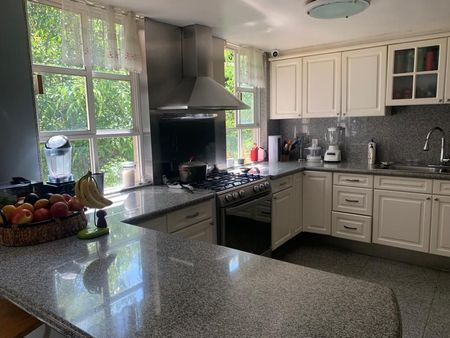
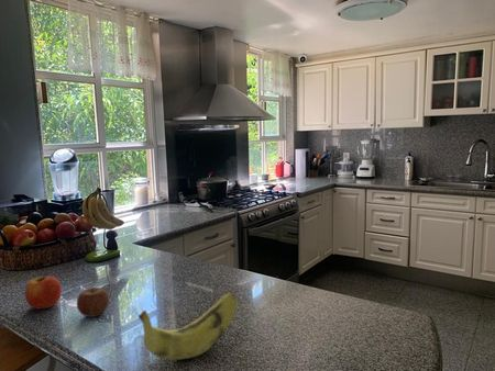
+ apple (43, 290)
+ apple (92, 301)
+ banana (193, 323)
